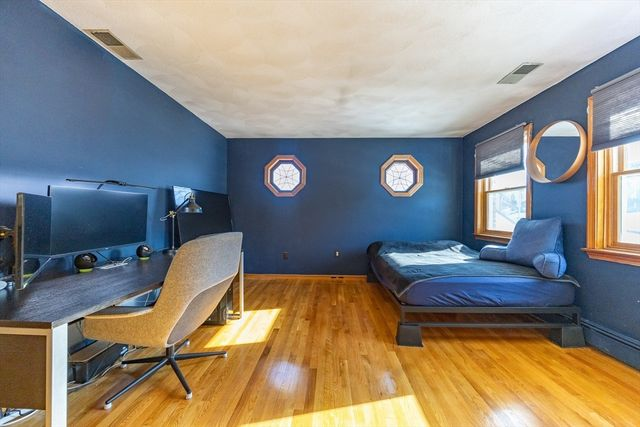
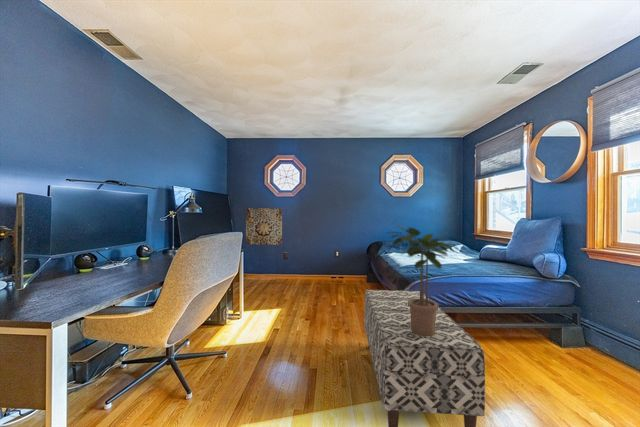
+ potted plant (422, 277)
+ wall art (264, 226)
+ bench (407, 346)
